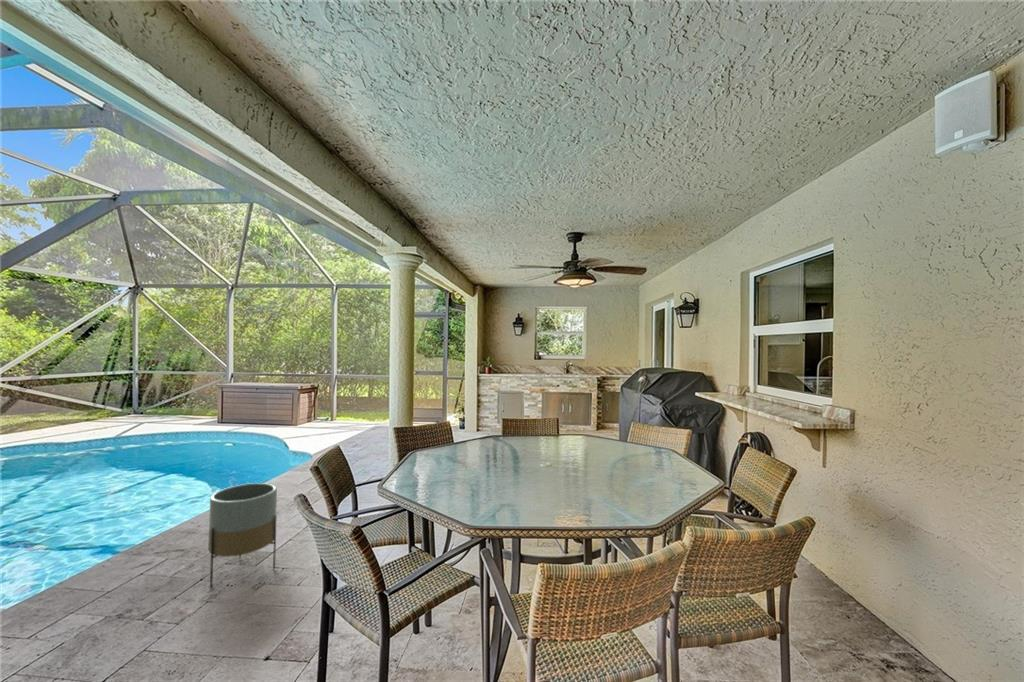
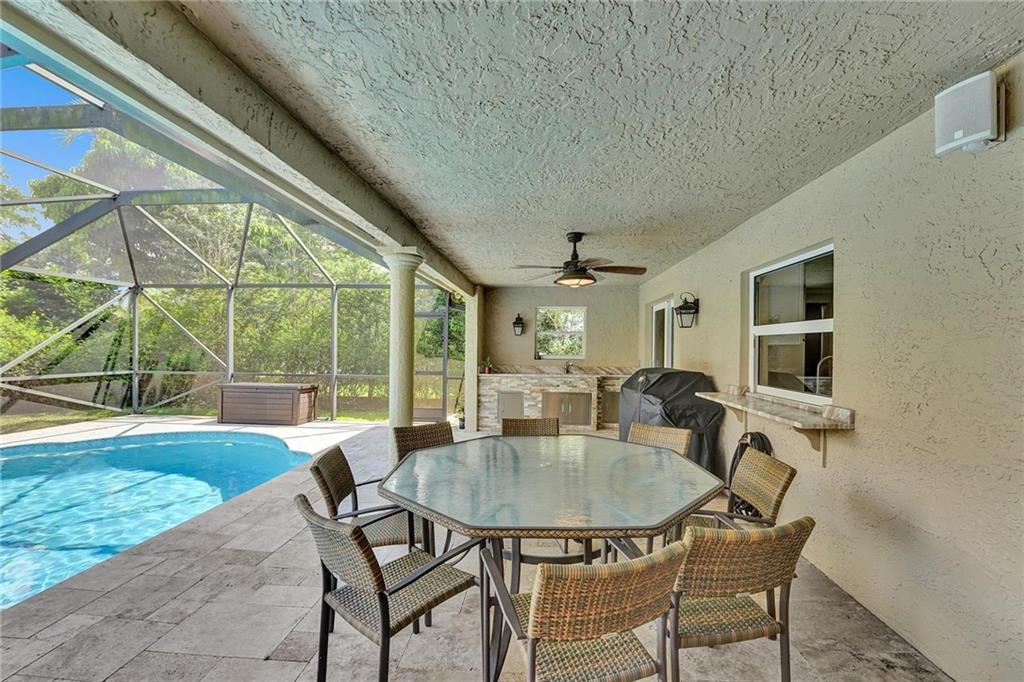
- planter (242, 531)
